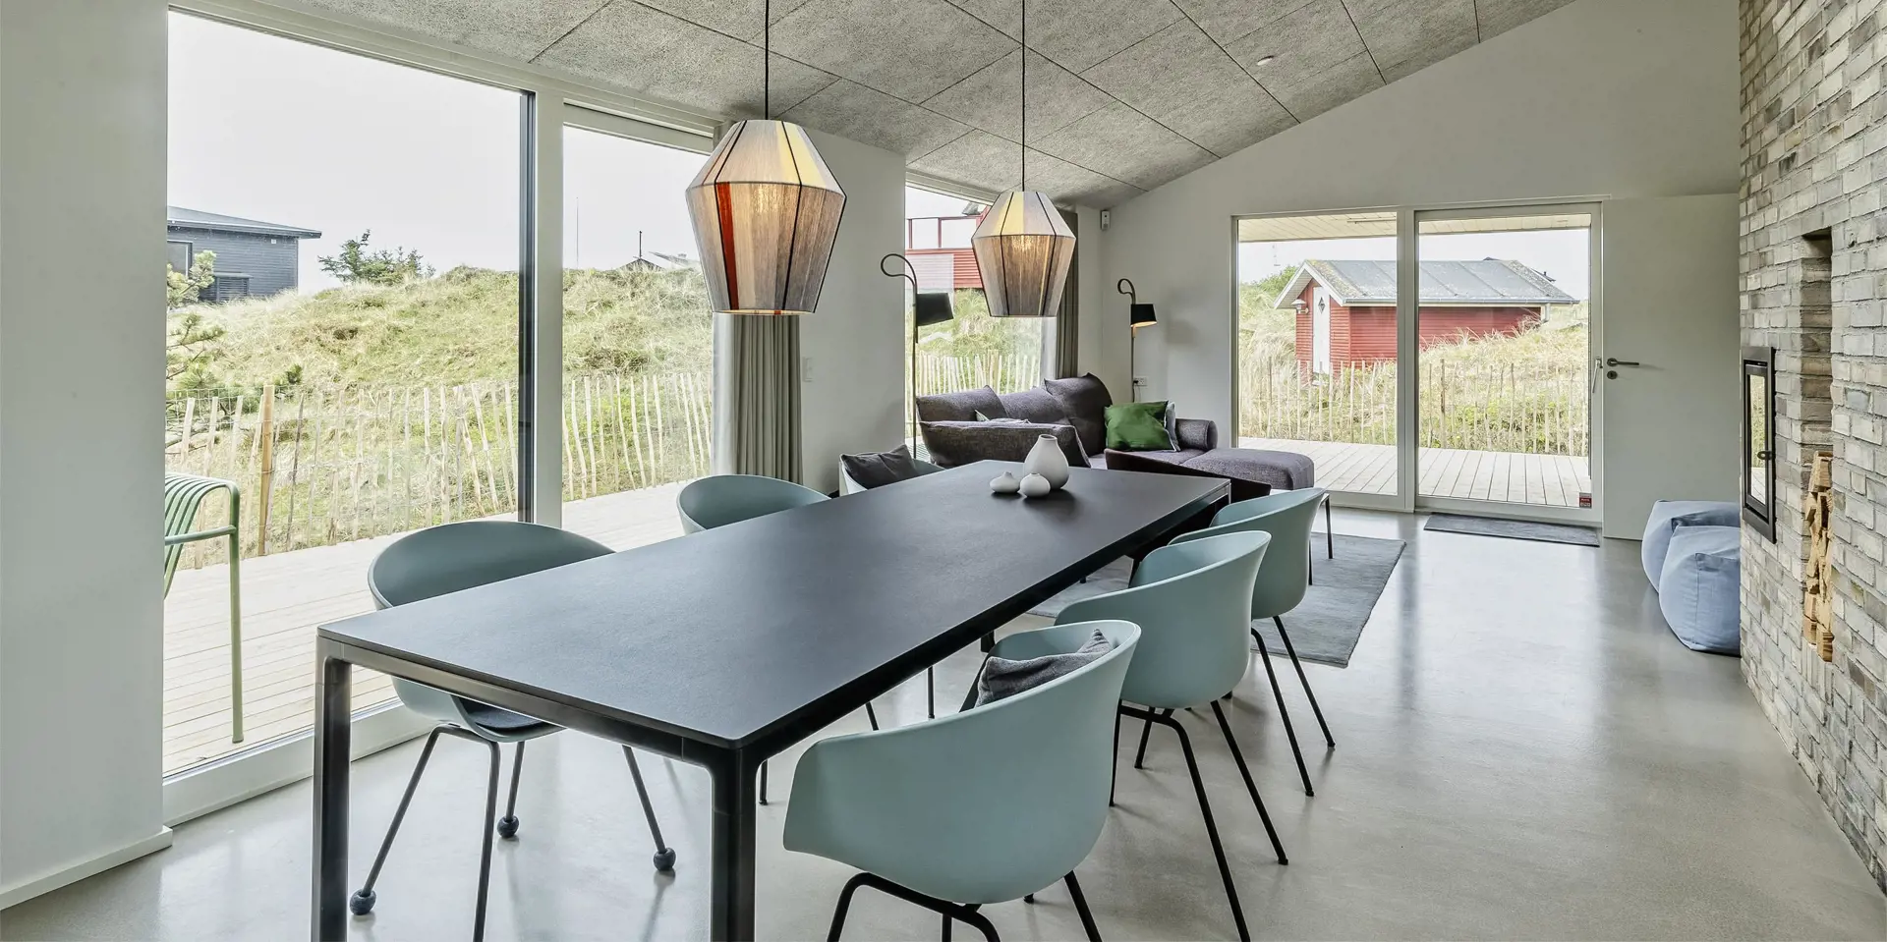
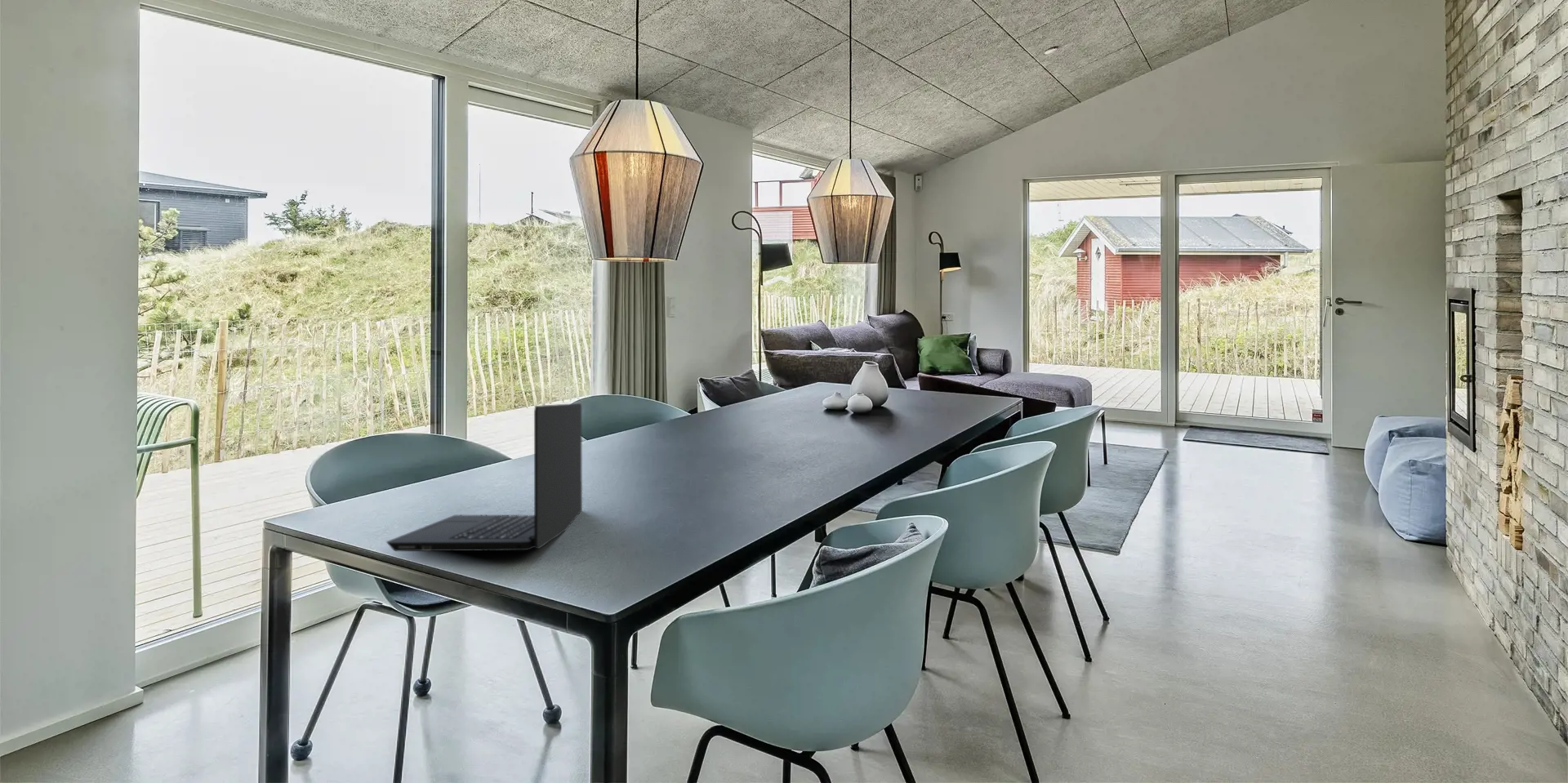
+ laptop (534, 469)
